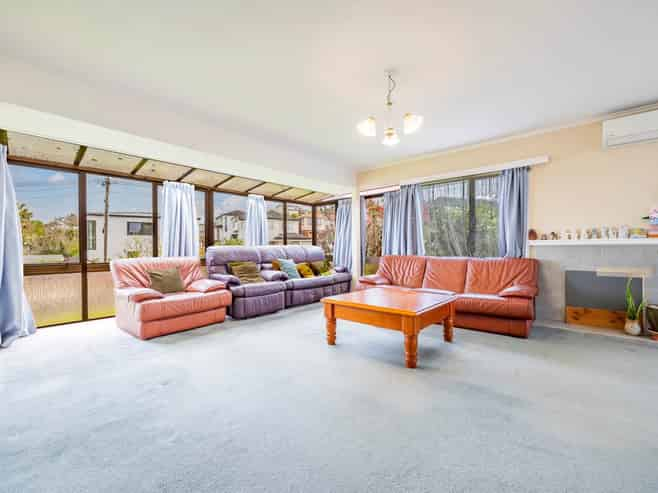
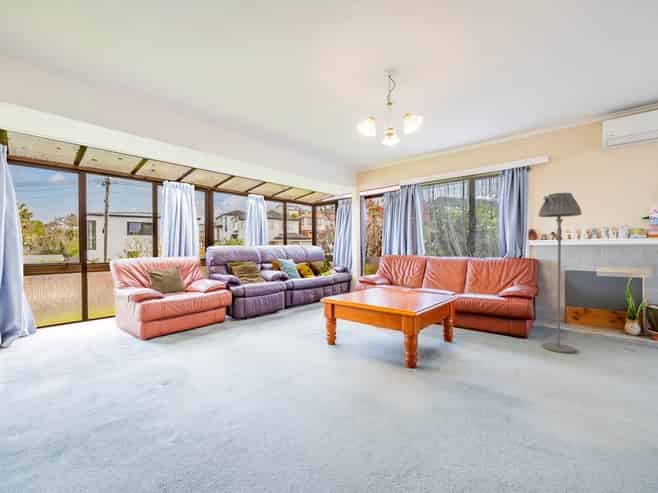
+ floor lamp (559, 271)
